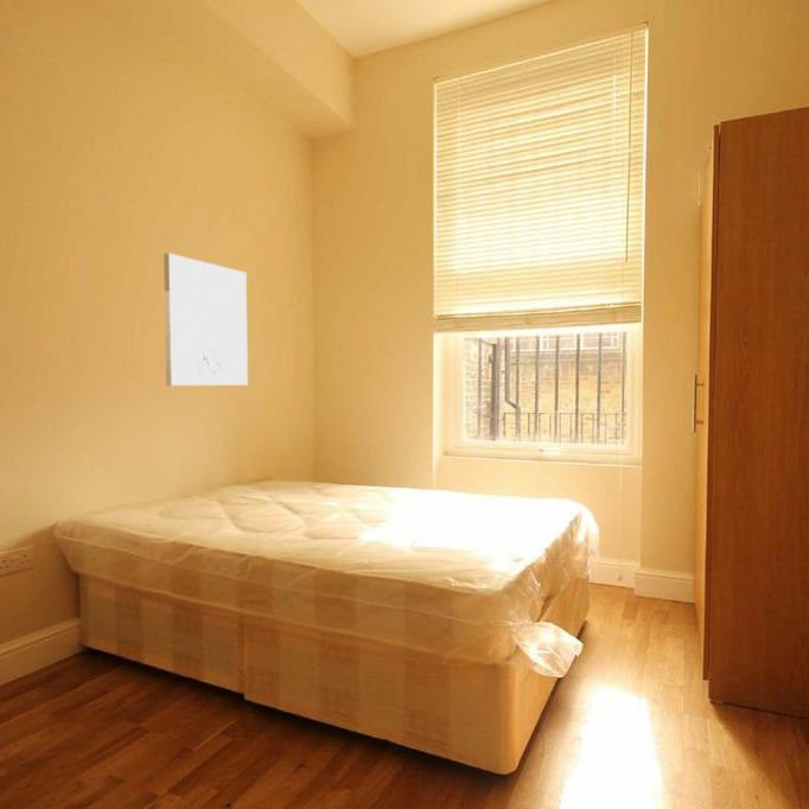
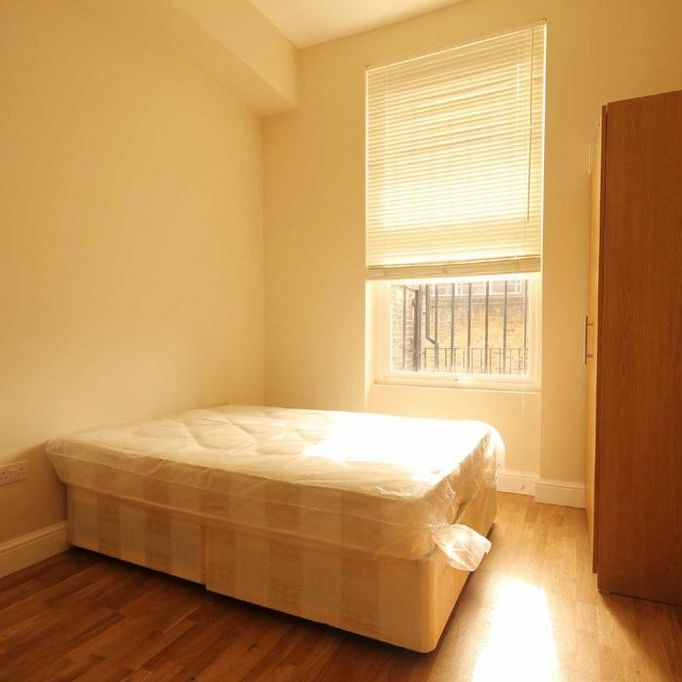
- wall art (209, 324)
